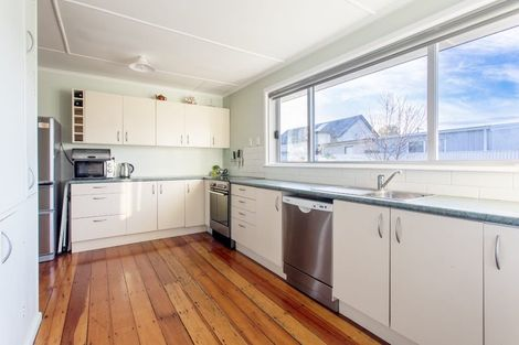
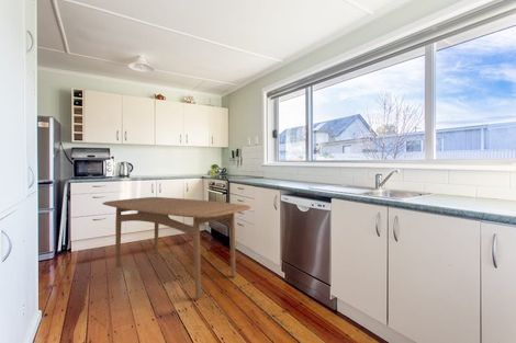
+ dining table (175, 228)
